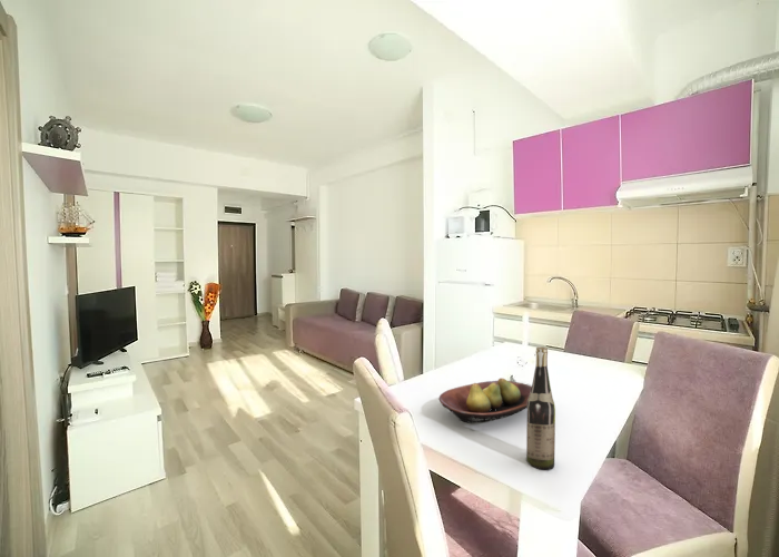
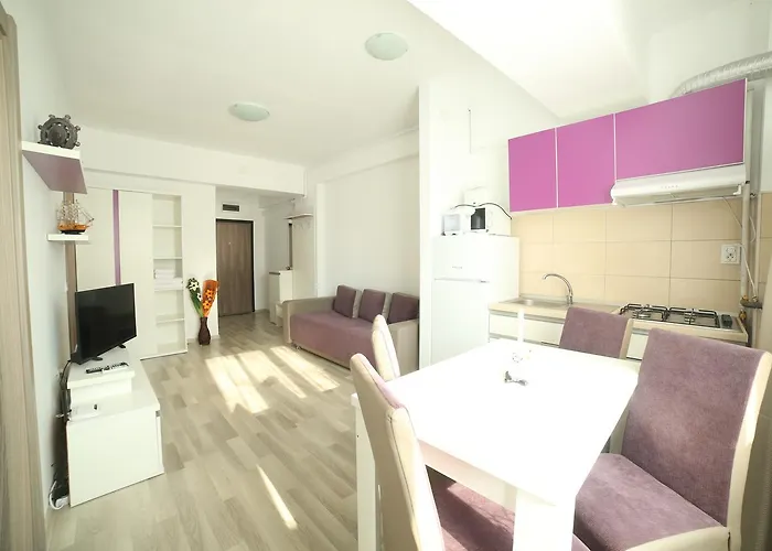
- wine bottle (541, 405)
- fruit bowl (490, 397)
